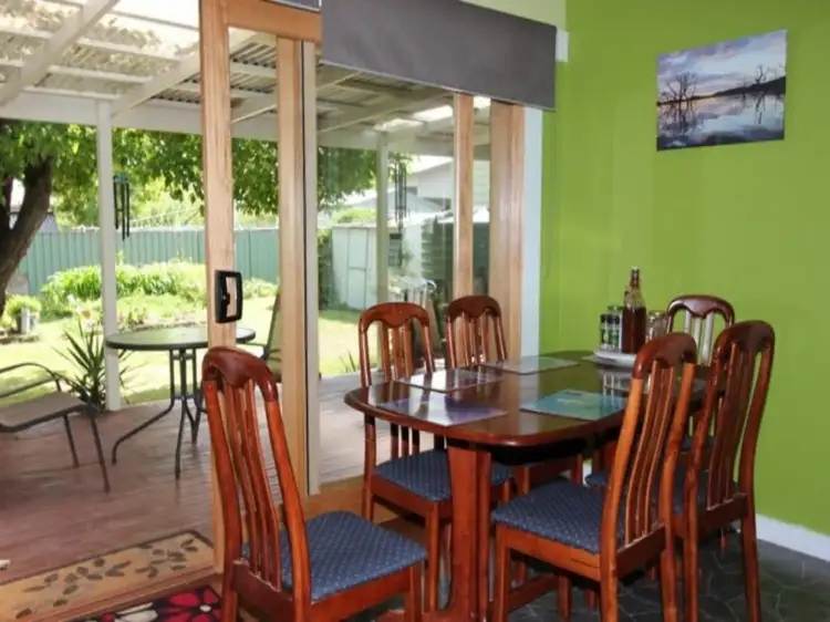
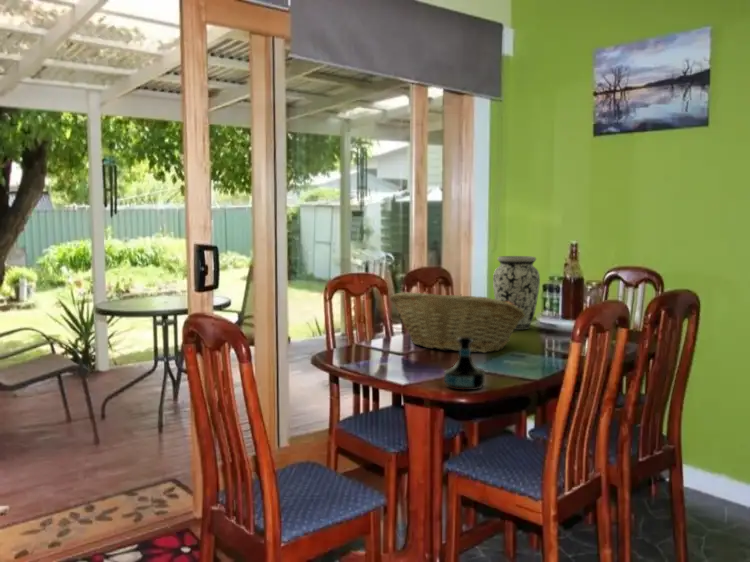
+ fruit basket (455, 317)
+ vase (516, 292)
+ tequila bottle (464, 361)
